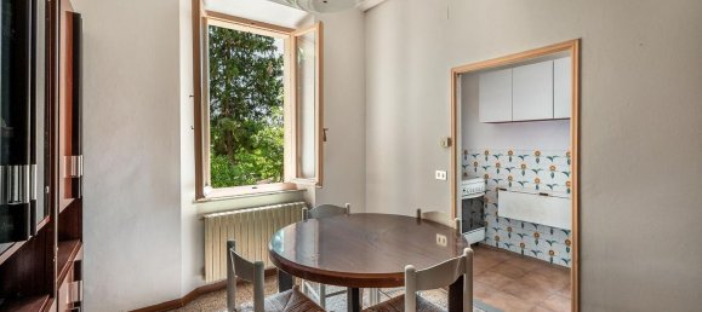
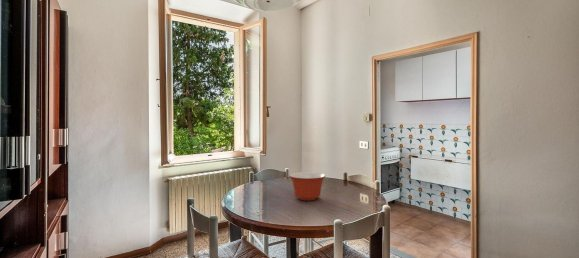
+ mixing bowl (307, 186)
